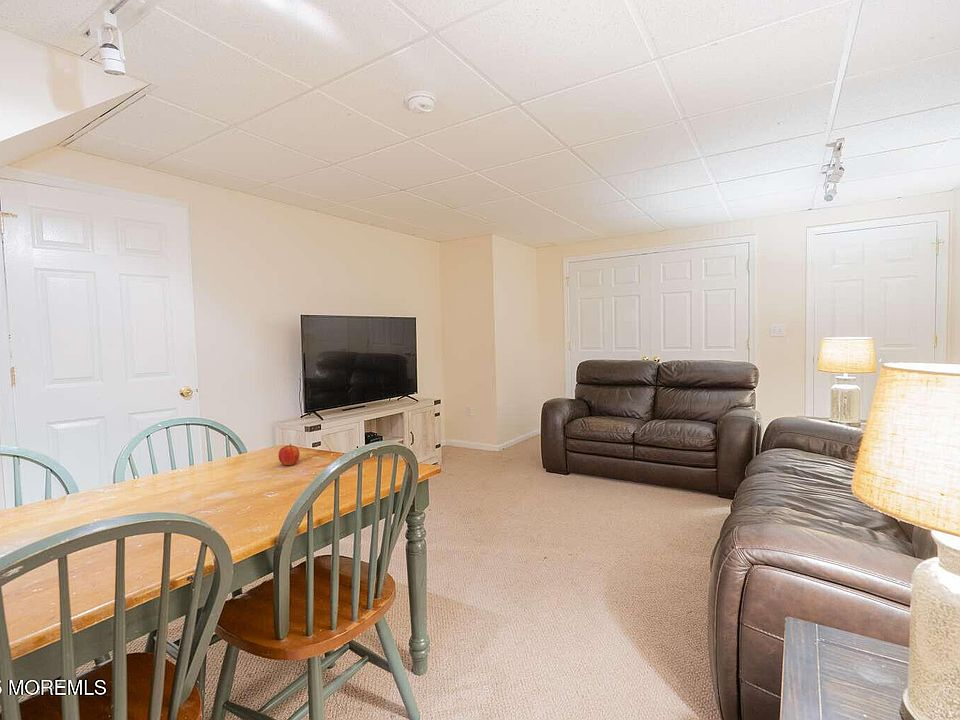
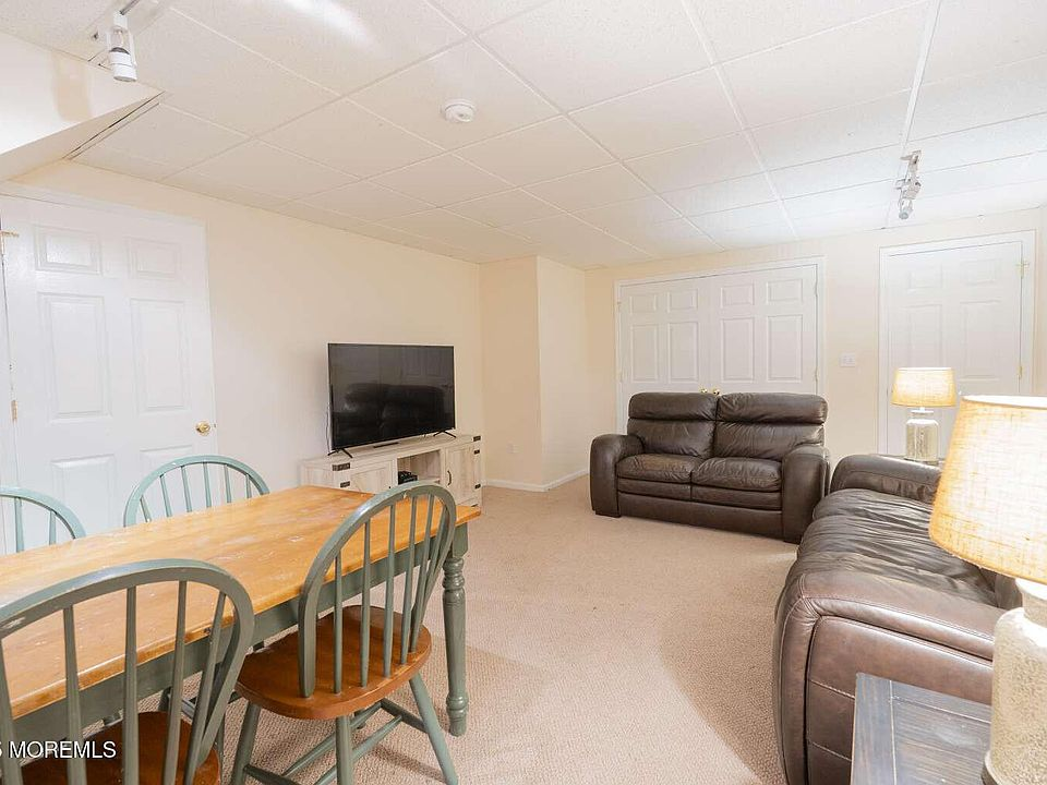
- fruit (289, 454)
